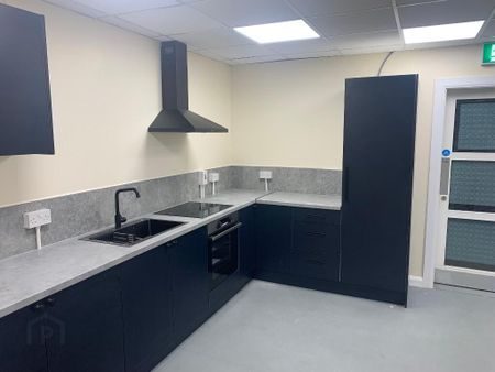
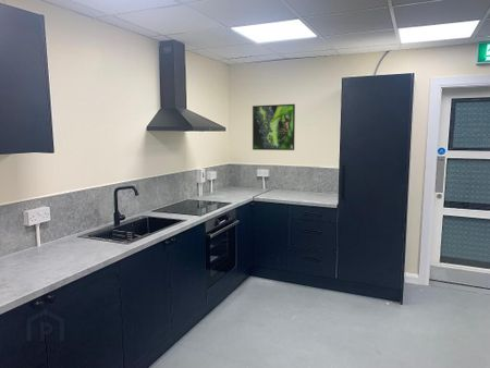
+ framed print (272, 127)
